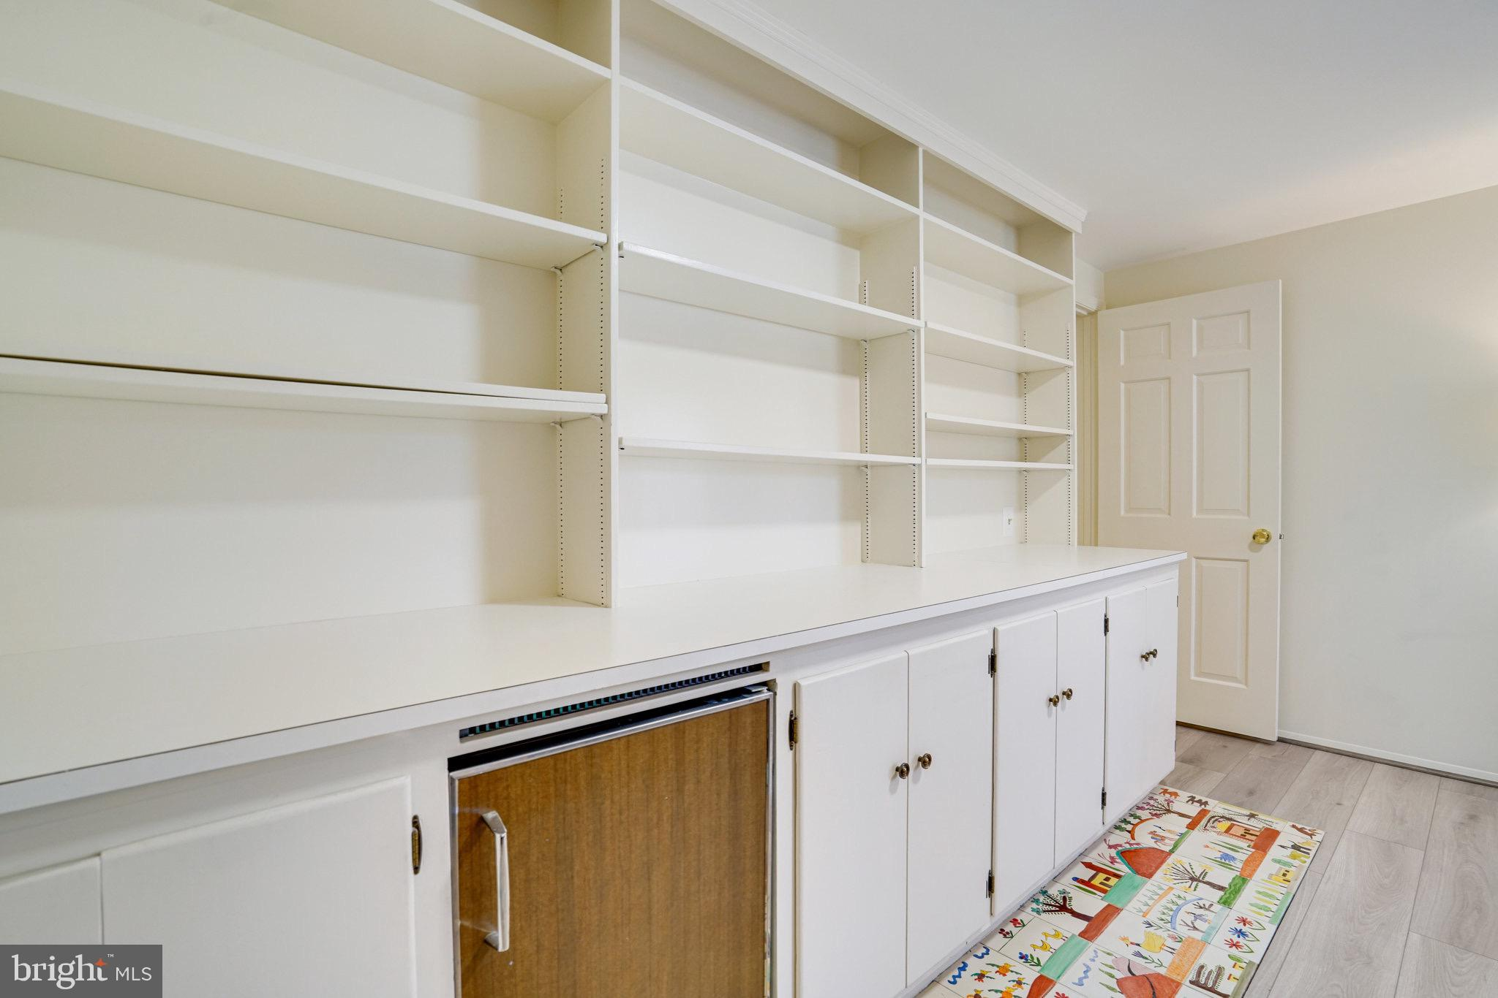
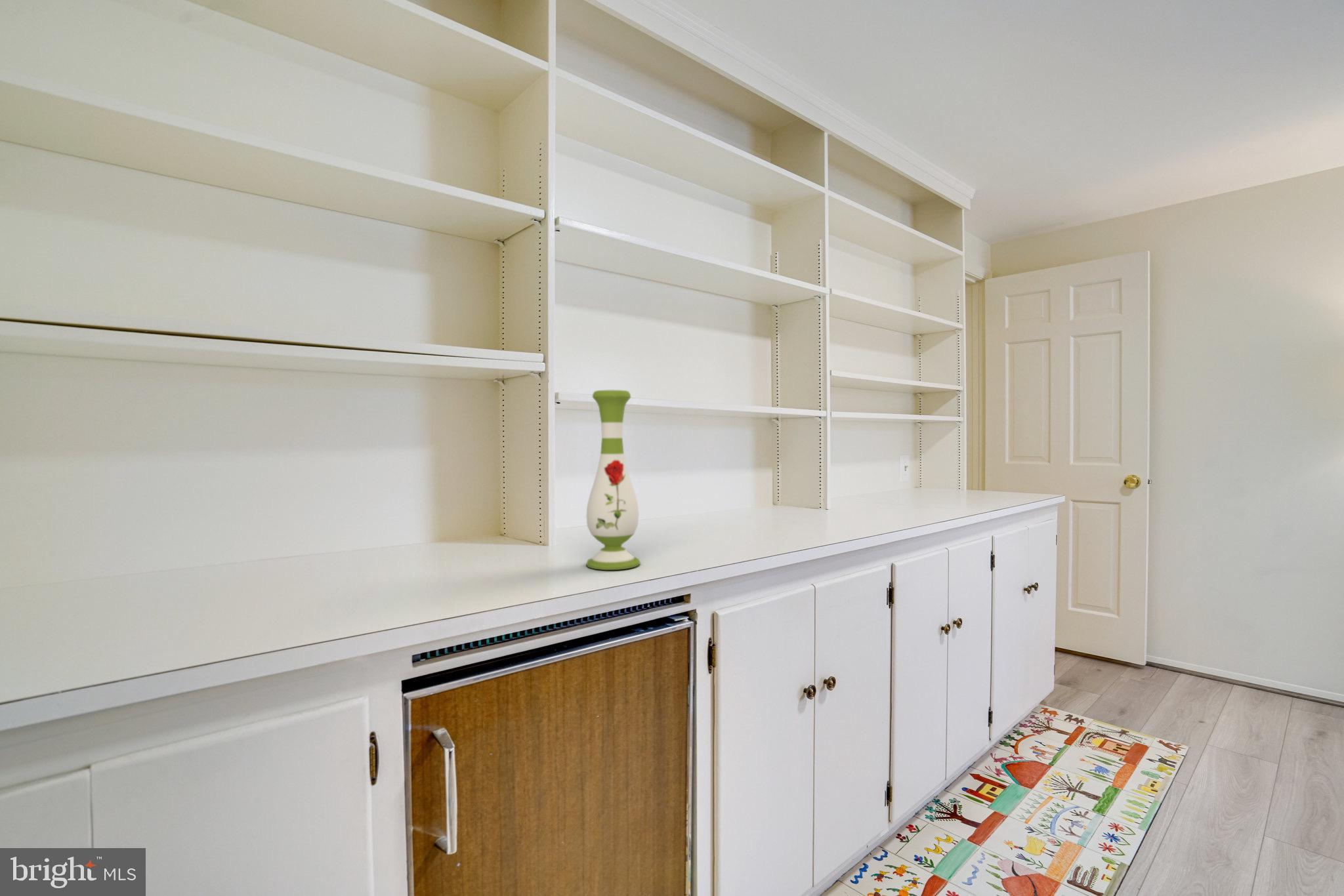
+ vase (612, 478)
